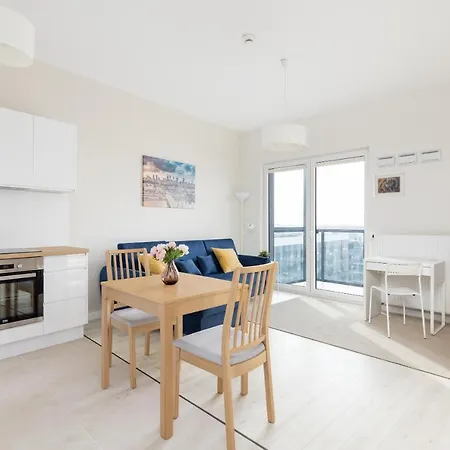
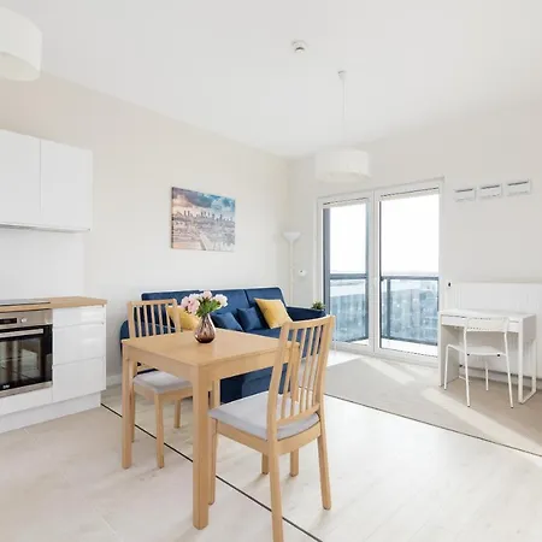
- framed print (388, 185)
